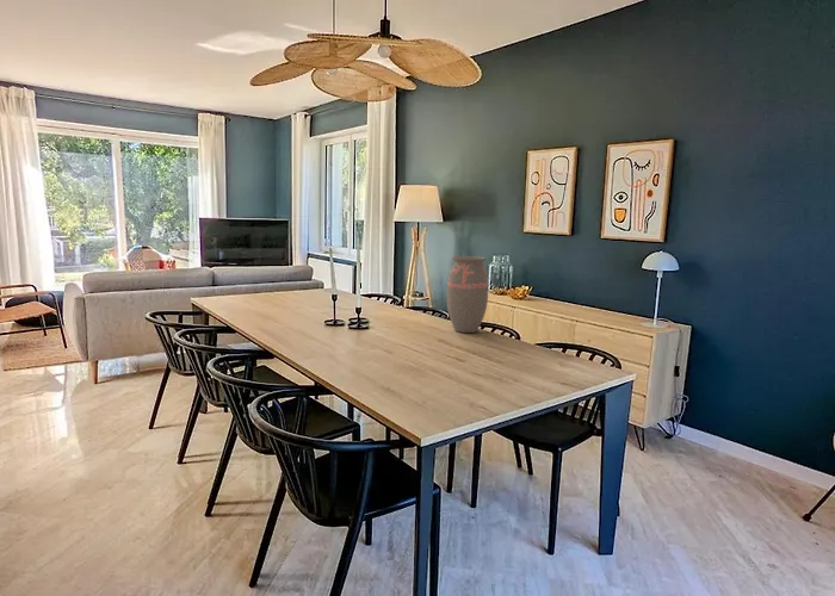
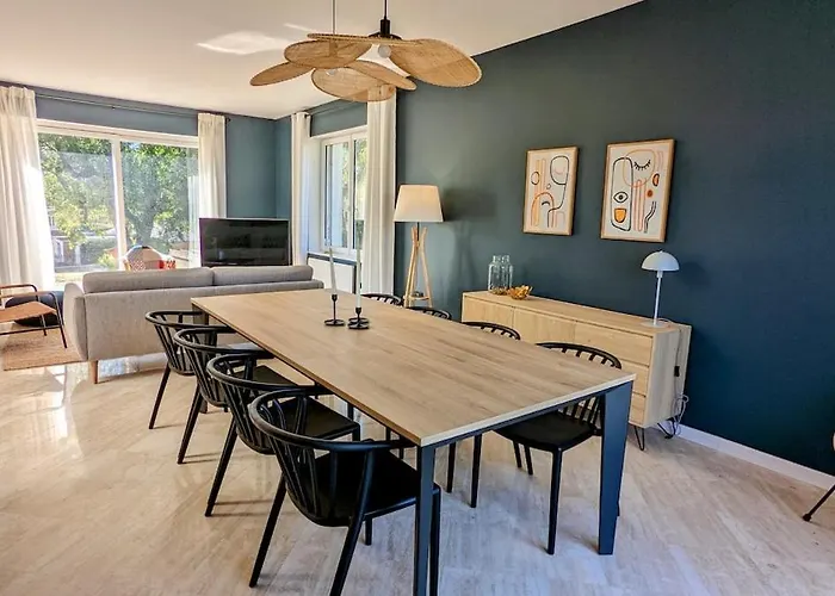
- decorative vase (466, 293)
